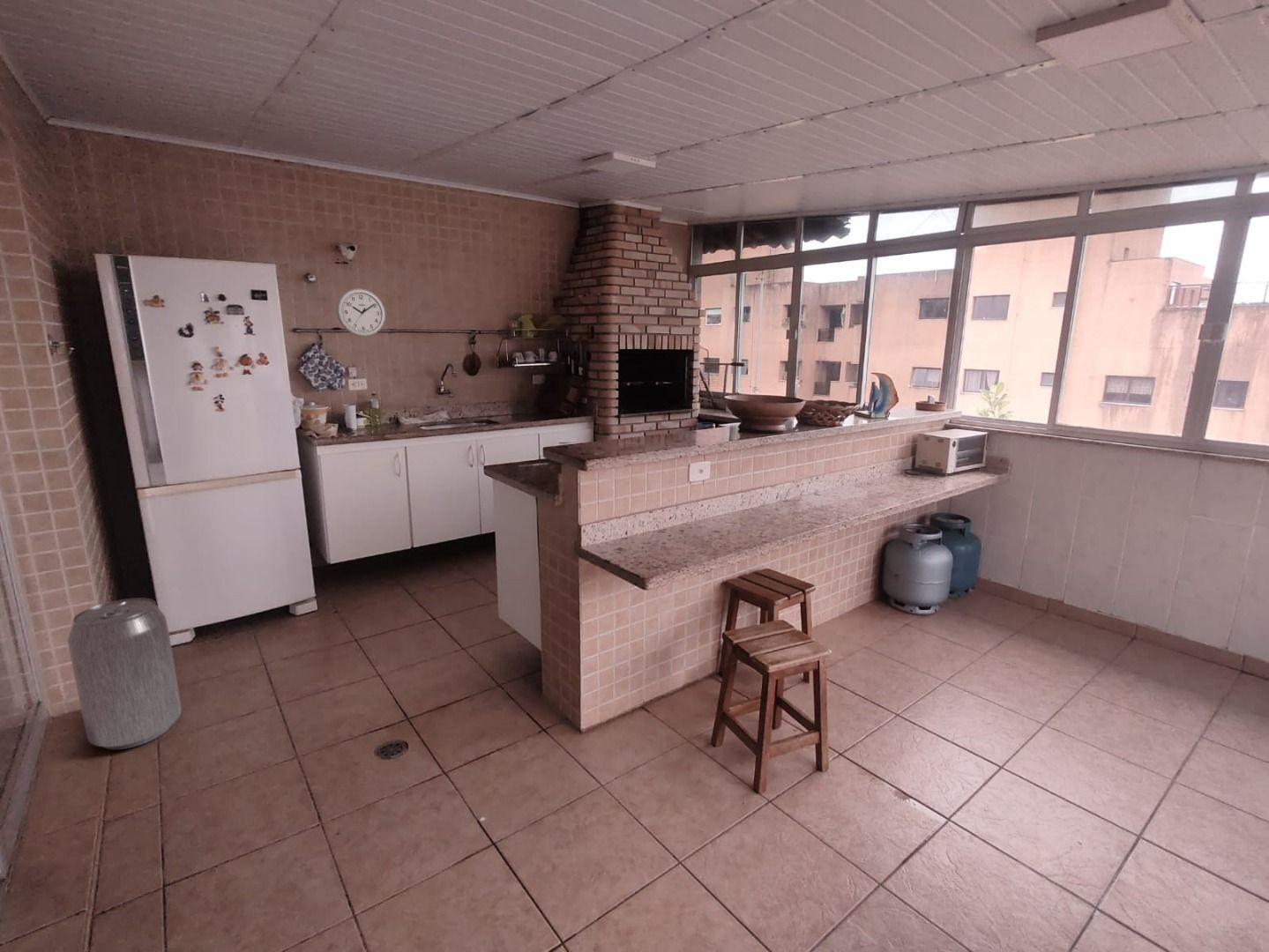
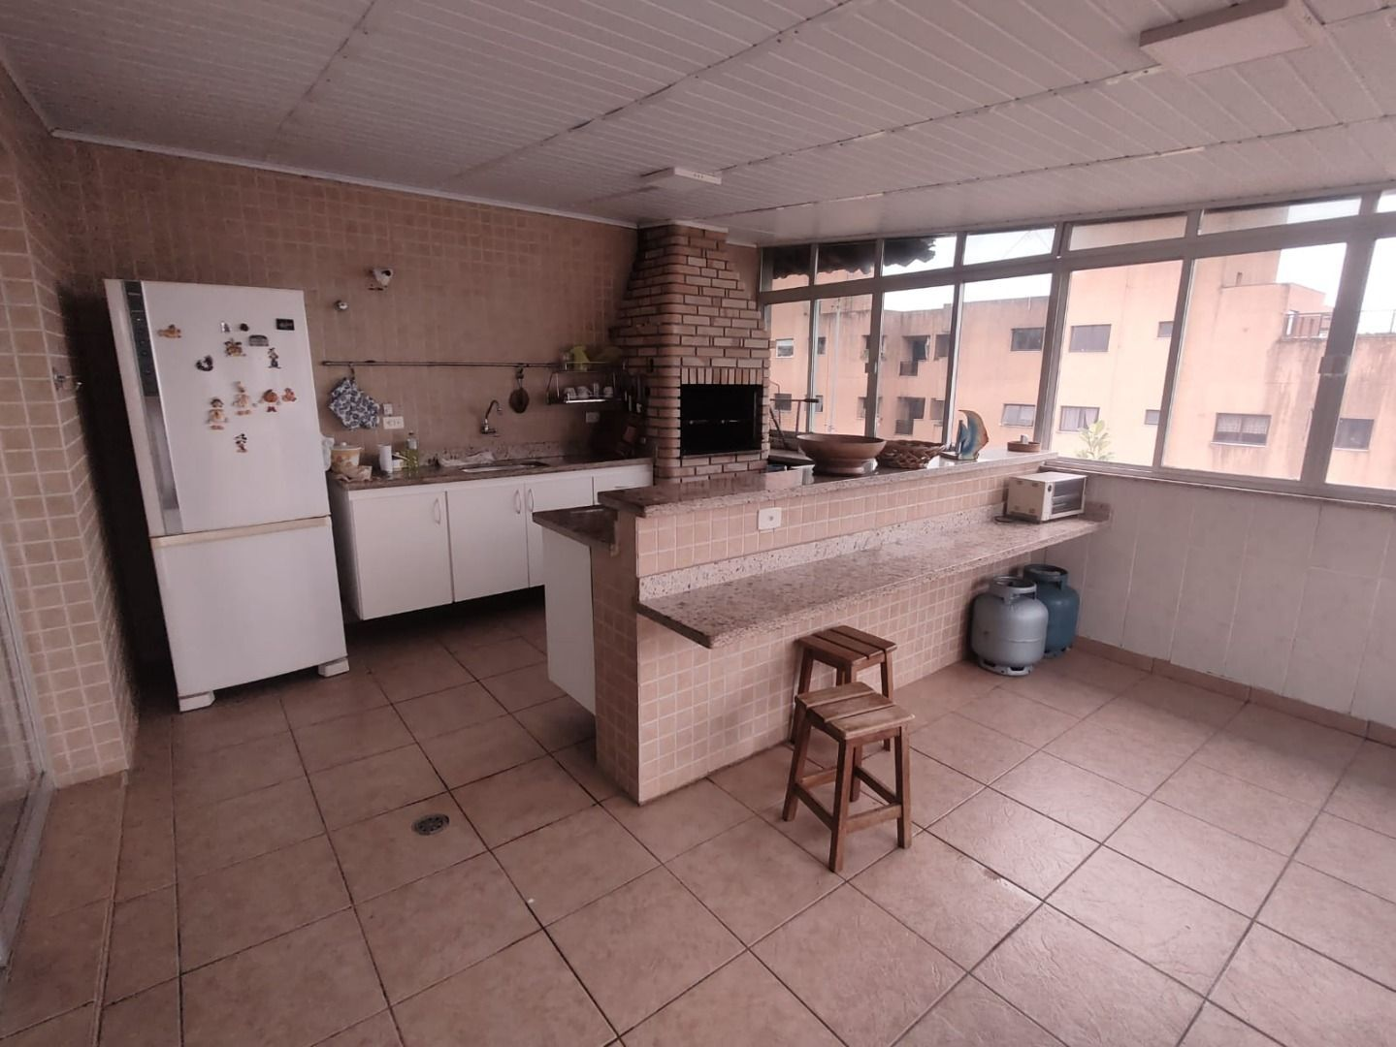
- wall clock (362, 312)
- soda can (126, 673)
